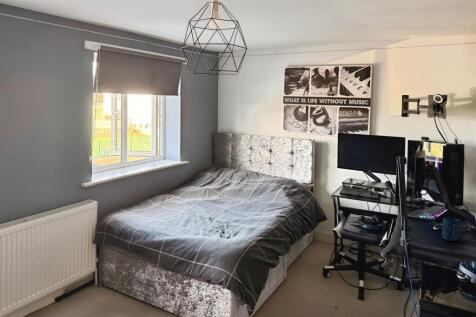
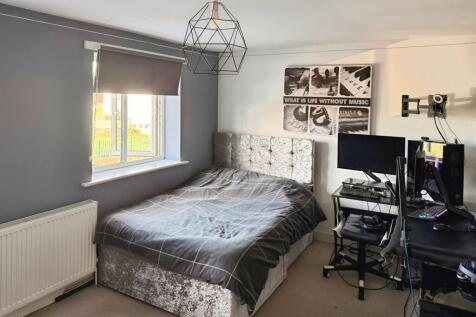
- mug (452, 230)
